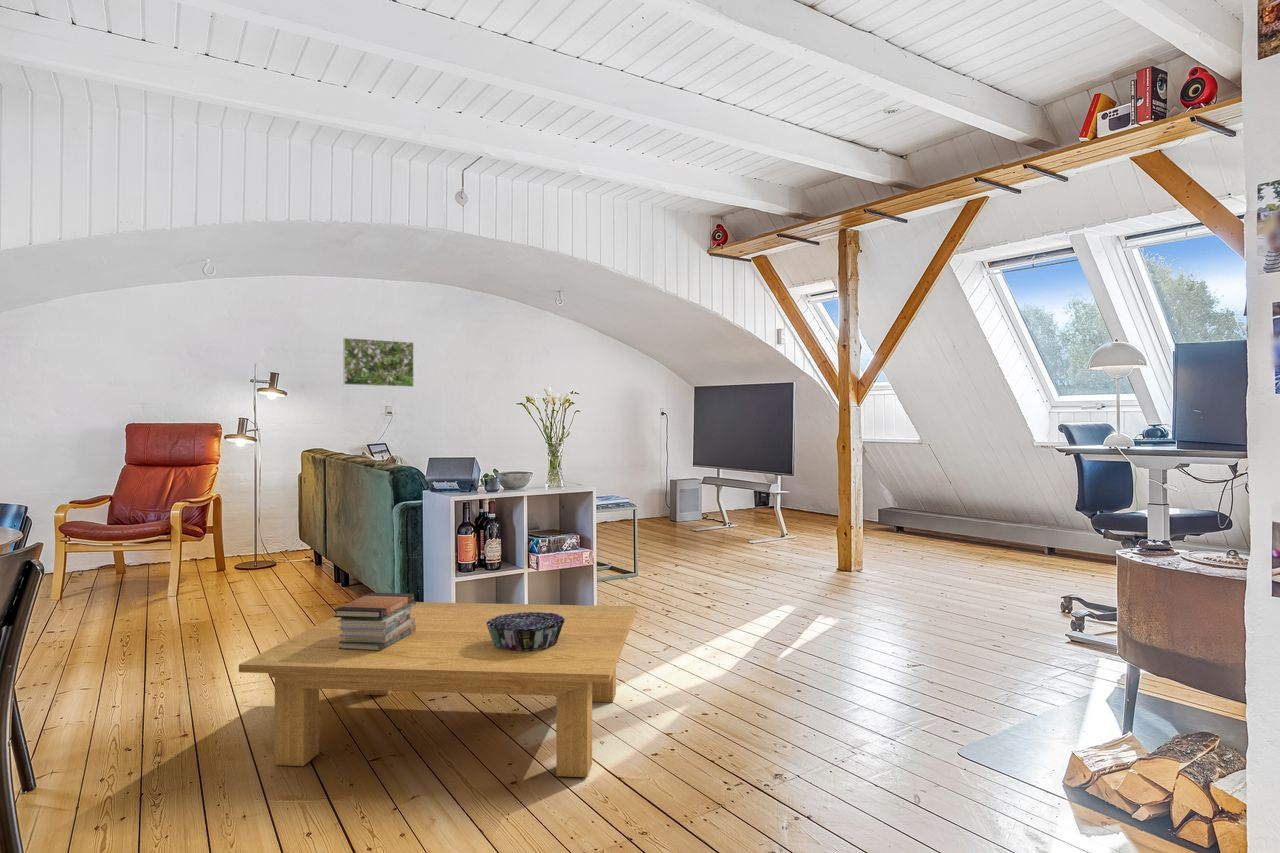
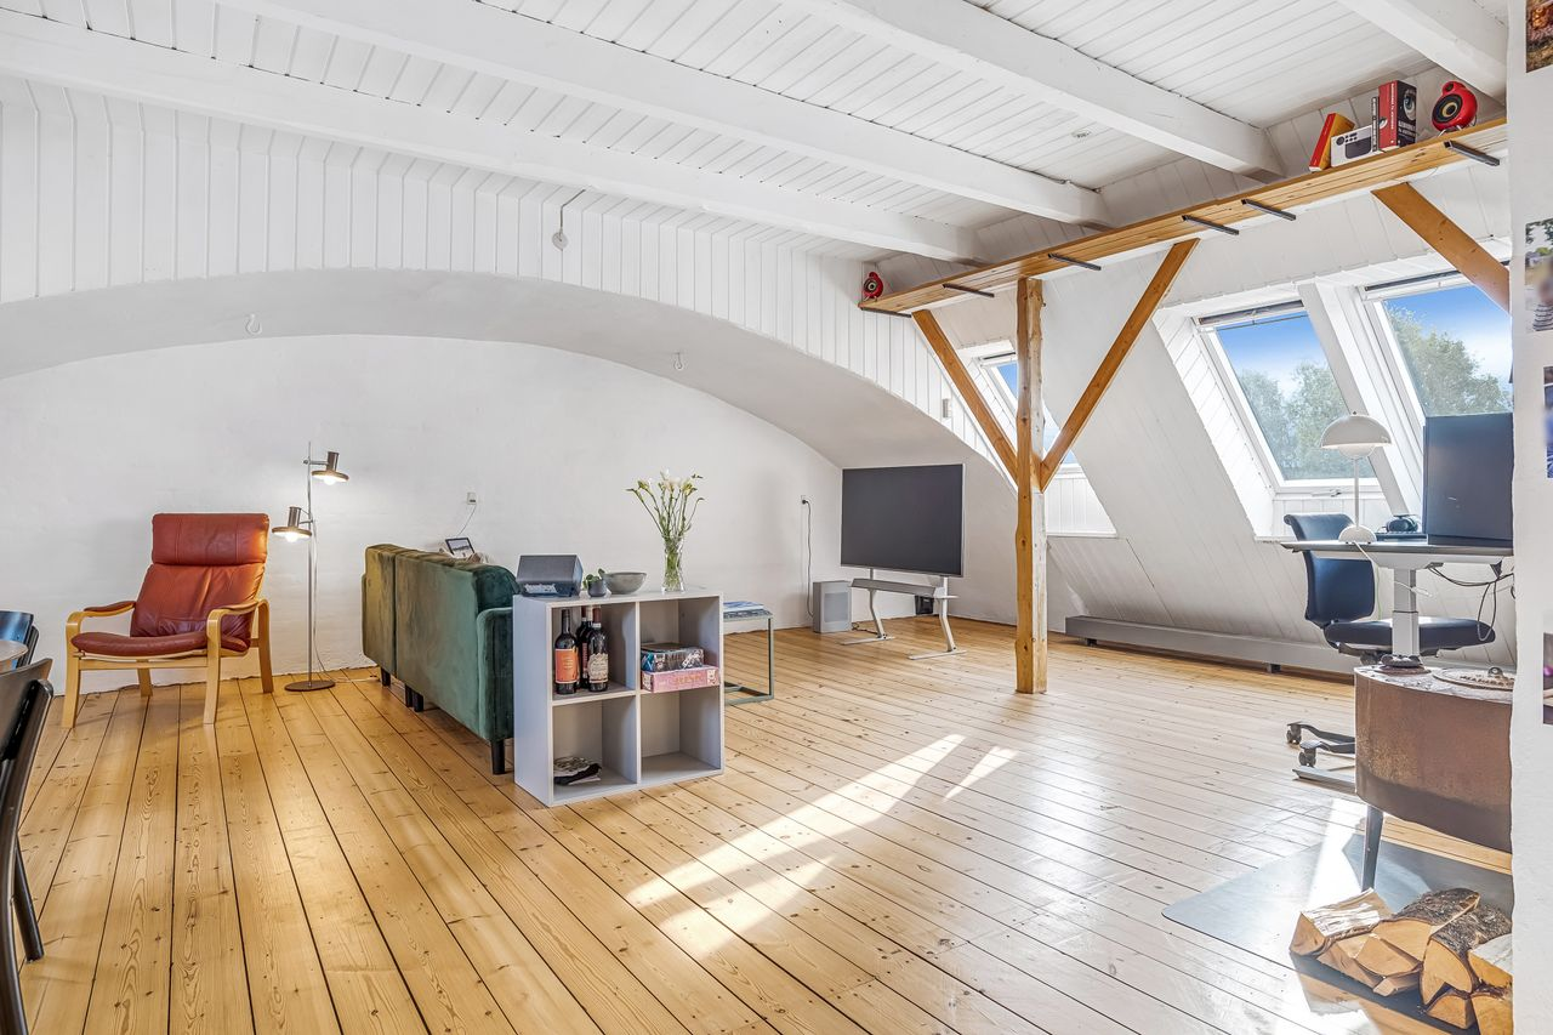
- book stack (376, 620)
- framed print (379, 363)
- coffee table (465, 678)
- decorative bowl (526, 631)
